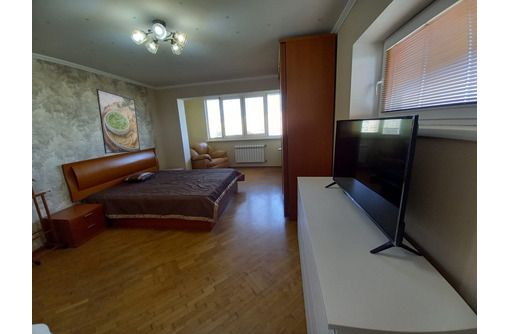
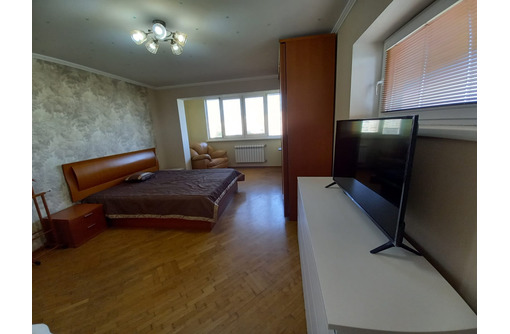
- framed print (121, 124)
